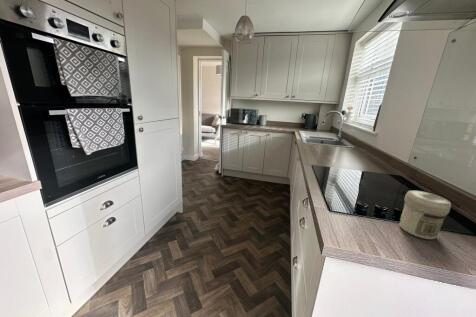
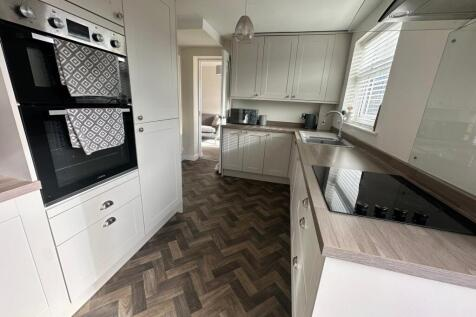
- jar (422, 213)
